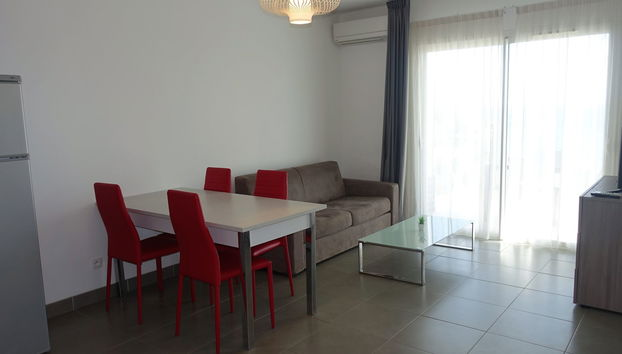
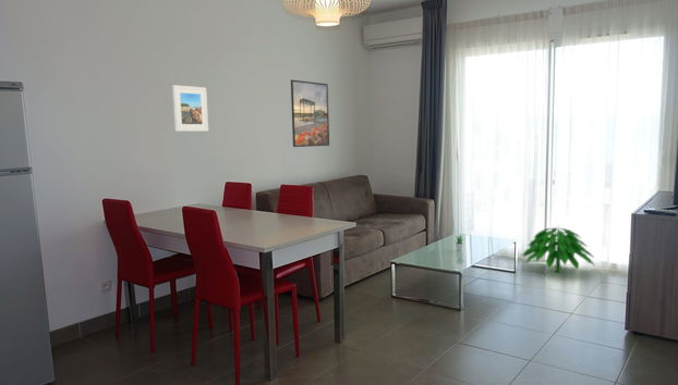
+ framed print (191, 109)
+ indoor plant (557, 247)
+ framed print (311, 114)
